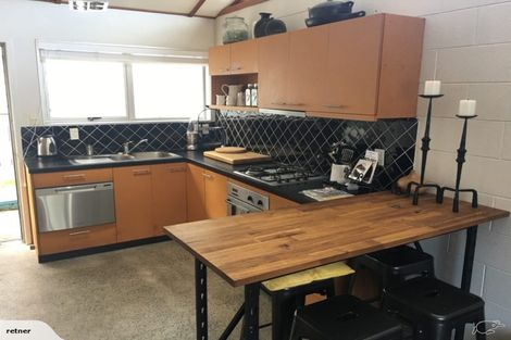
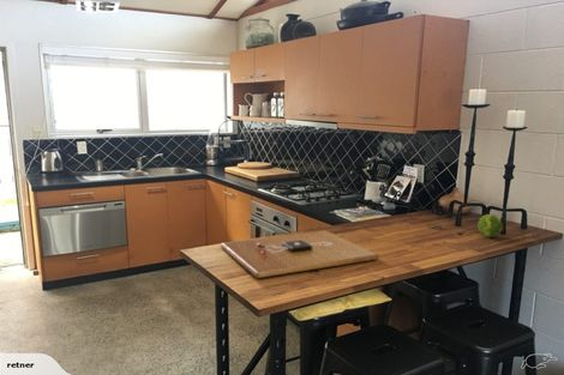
+ fruit (490, 225)
+ cutting board (296, 248)
